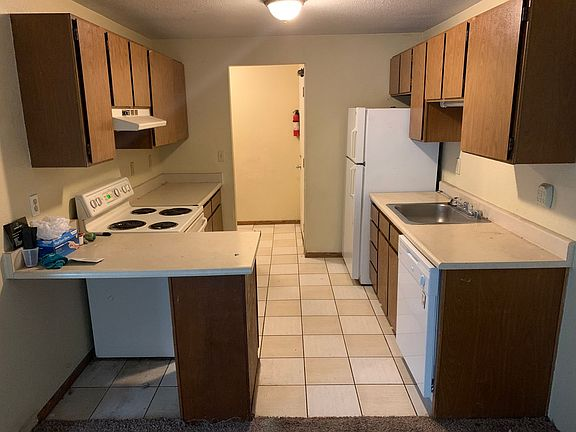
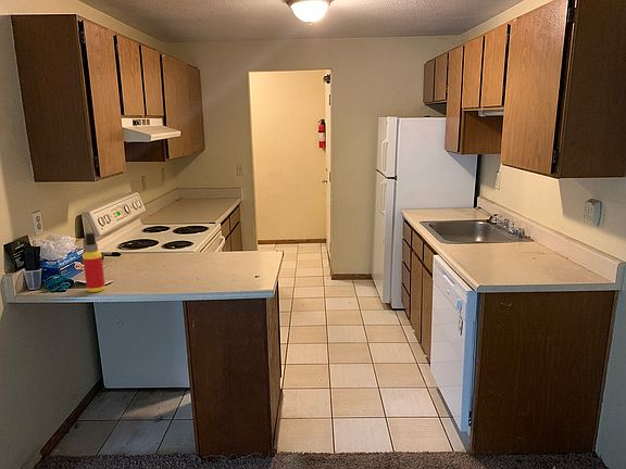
+ spray bottle (92, 262)
